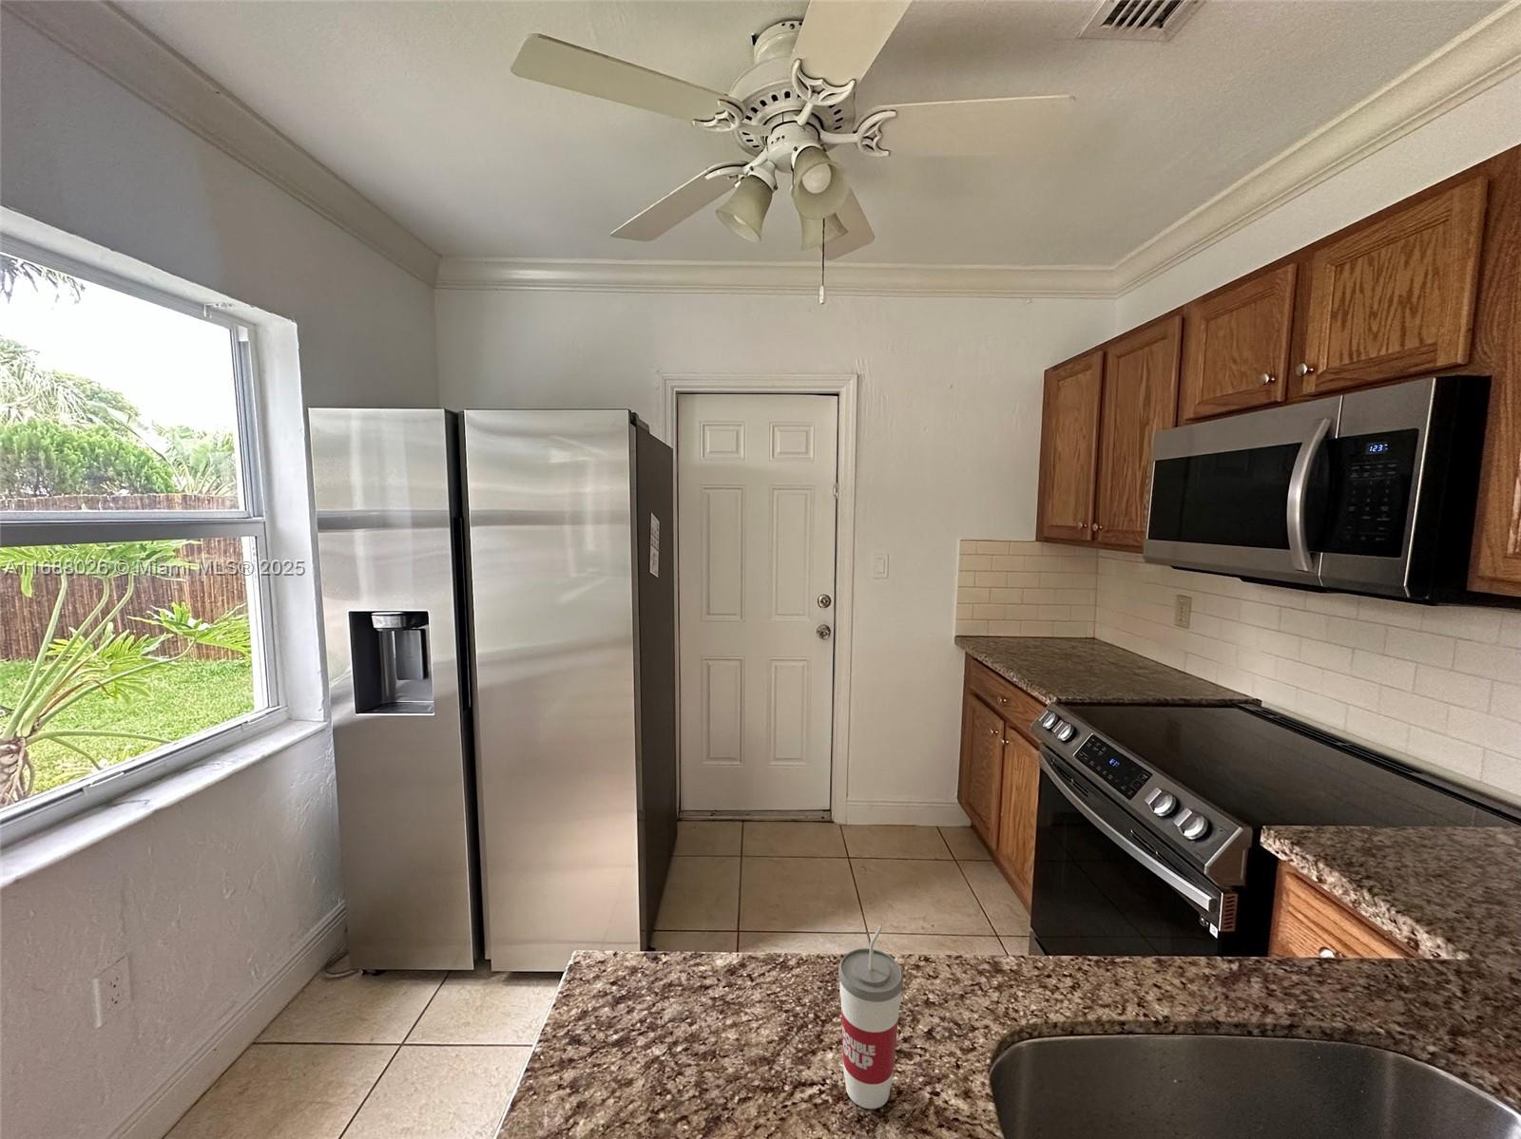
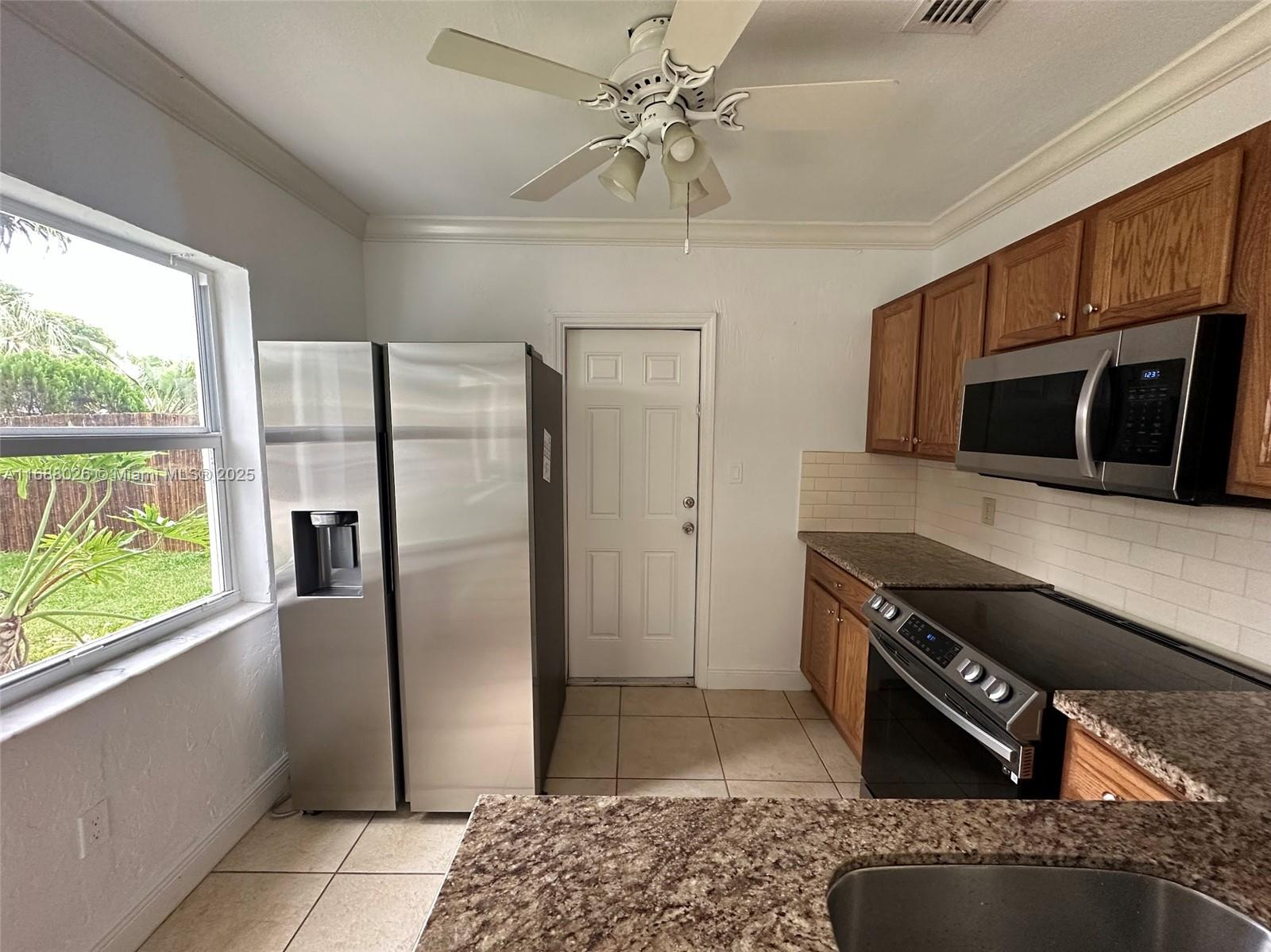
- cup (869, 1007)
